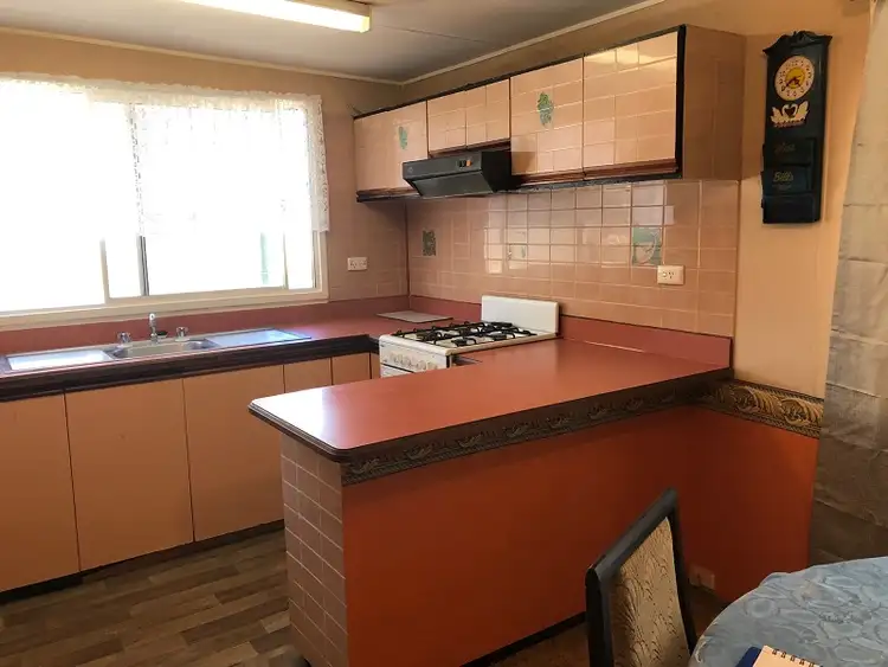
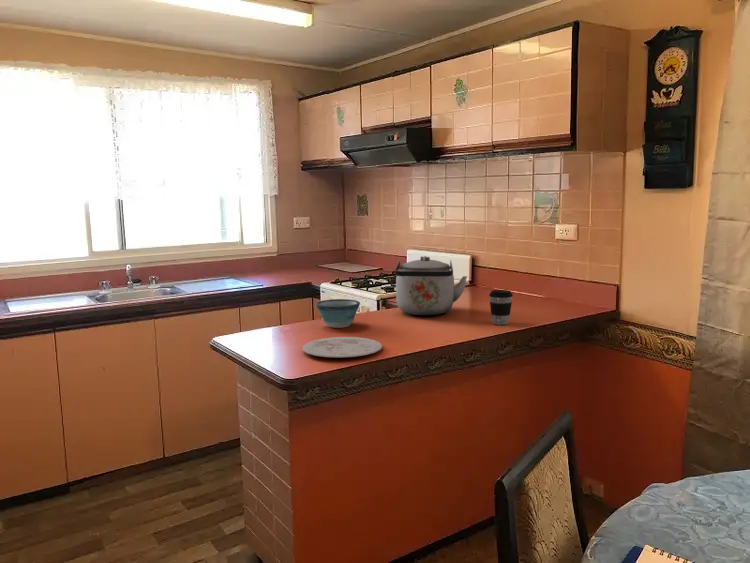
+ bowl (338, 313)
+ coffee cup (500, 307)
+ plate (342, 347)
+ kettle (431, 284)
